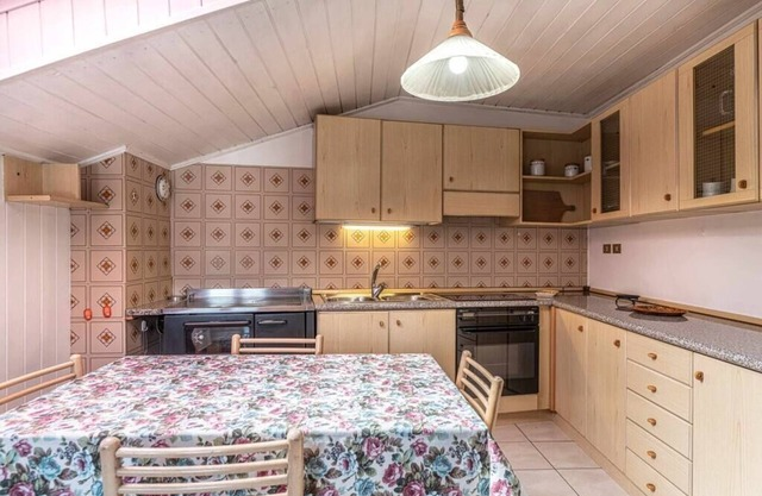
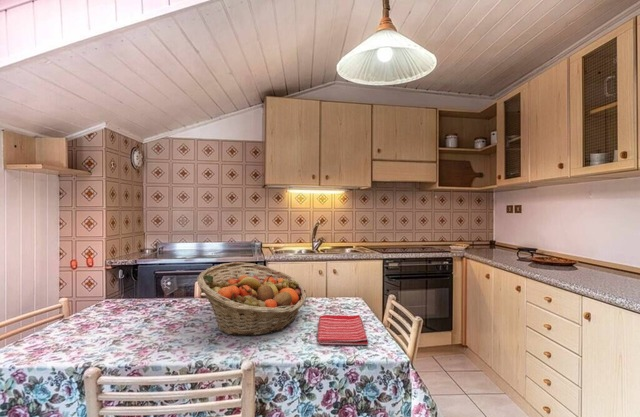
+ fruit basket (255, 293)
+ dish towel (341, 328)
